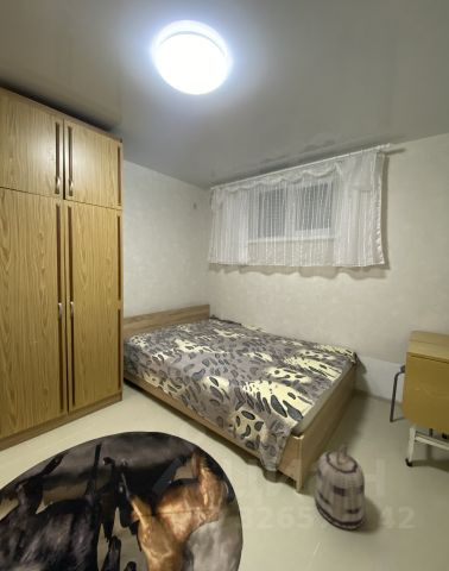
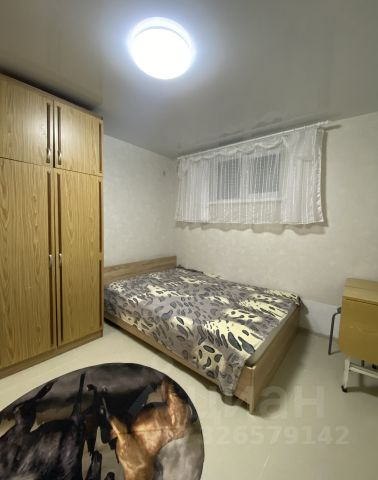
- basket (340, 476)
